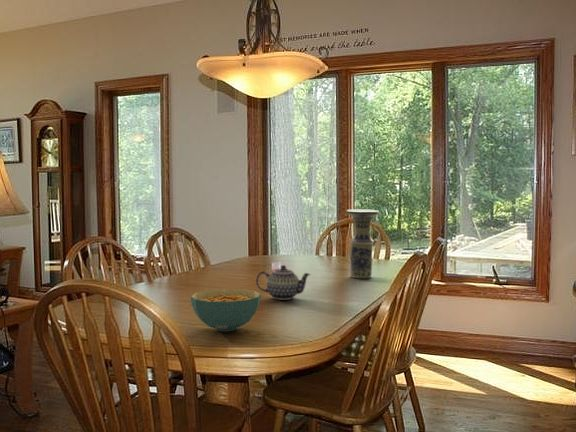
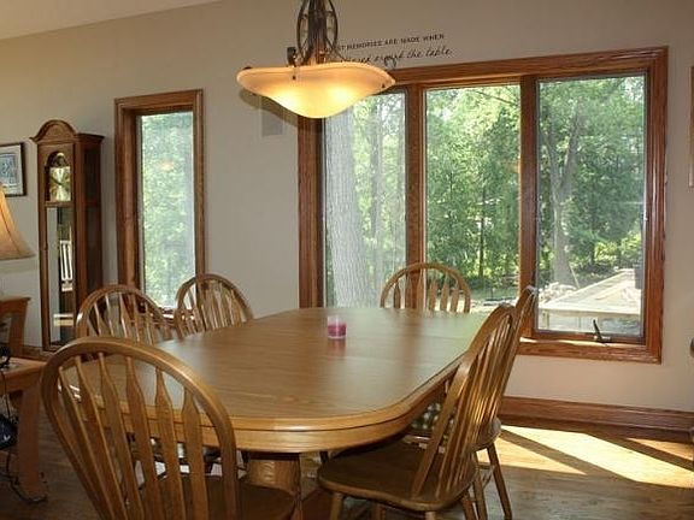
- teapot (283, 281)
- cereal bowl (226, 311)
- vase (362, 243)
